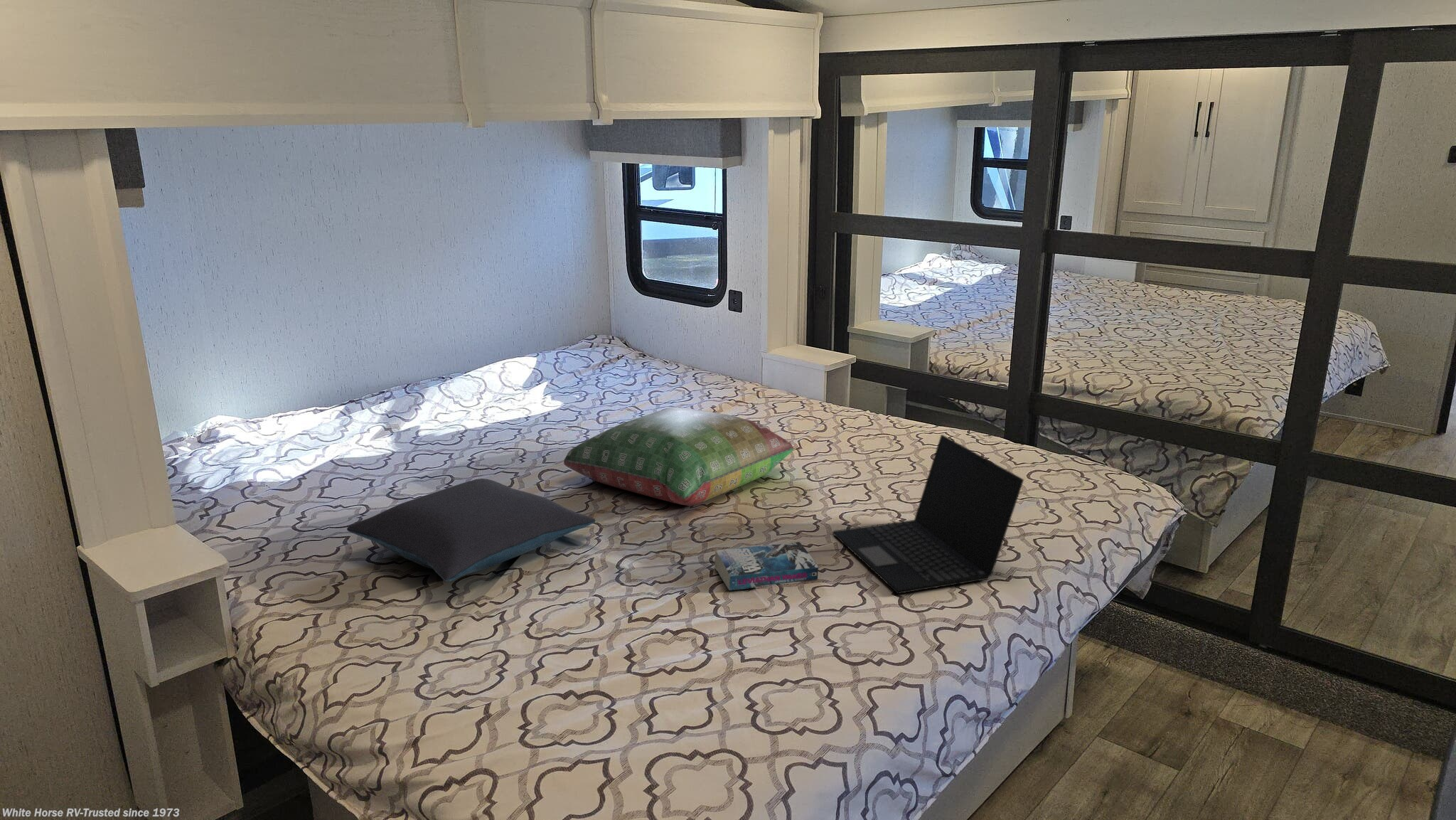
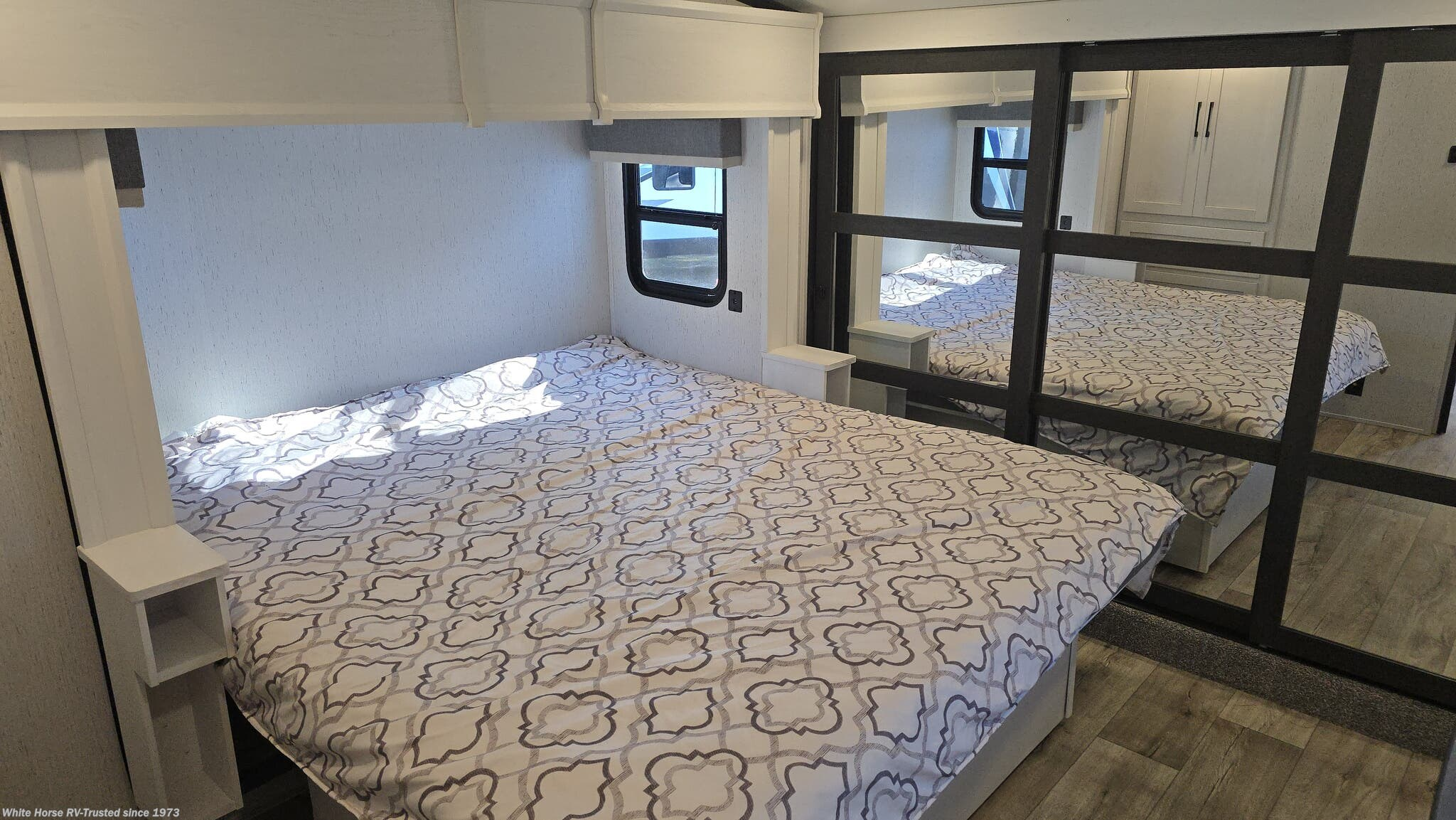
- pillow (469, 526)
- book (765, 565)
- laptop (922, 508)
- pillow (680, 446)
